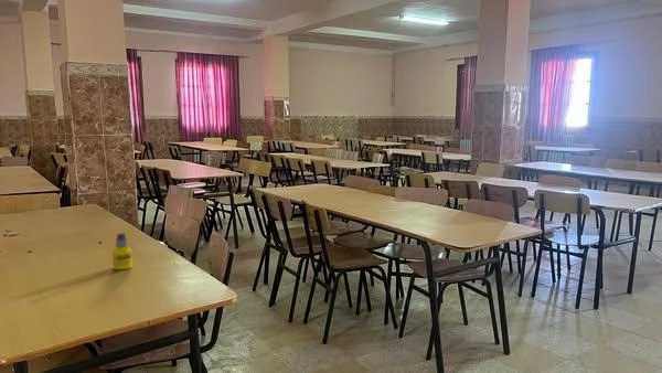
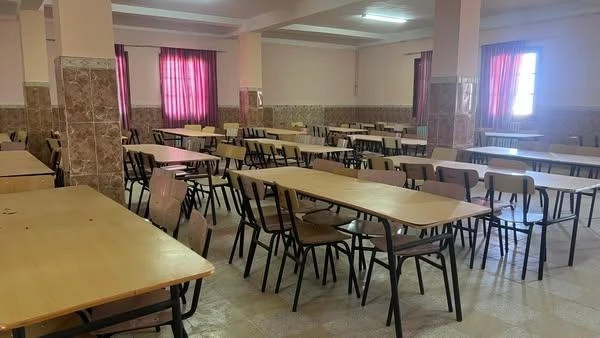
- bottle (121, 249)
